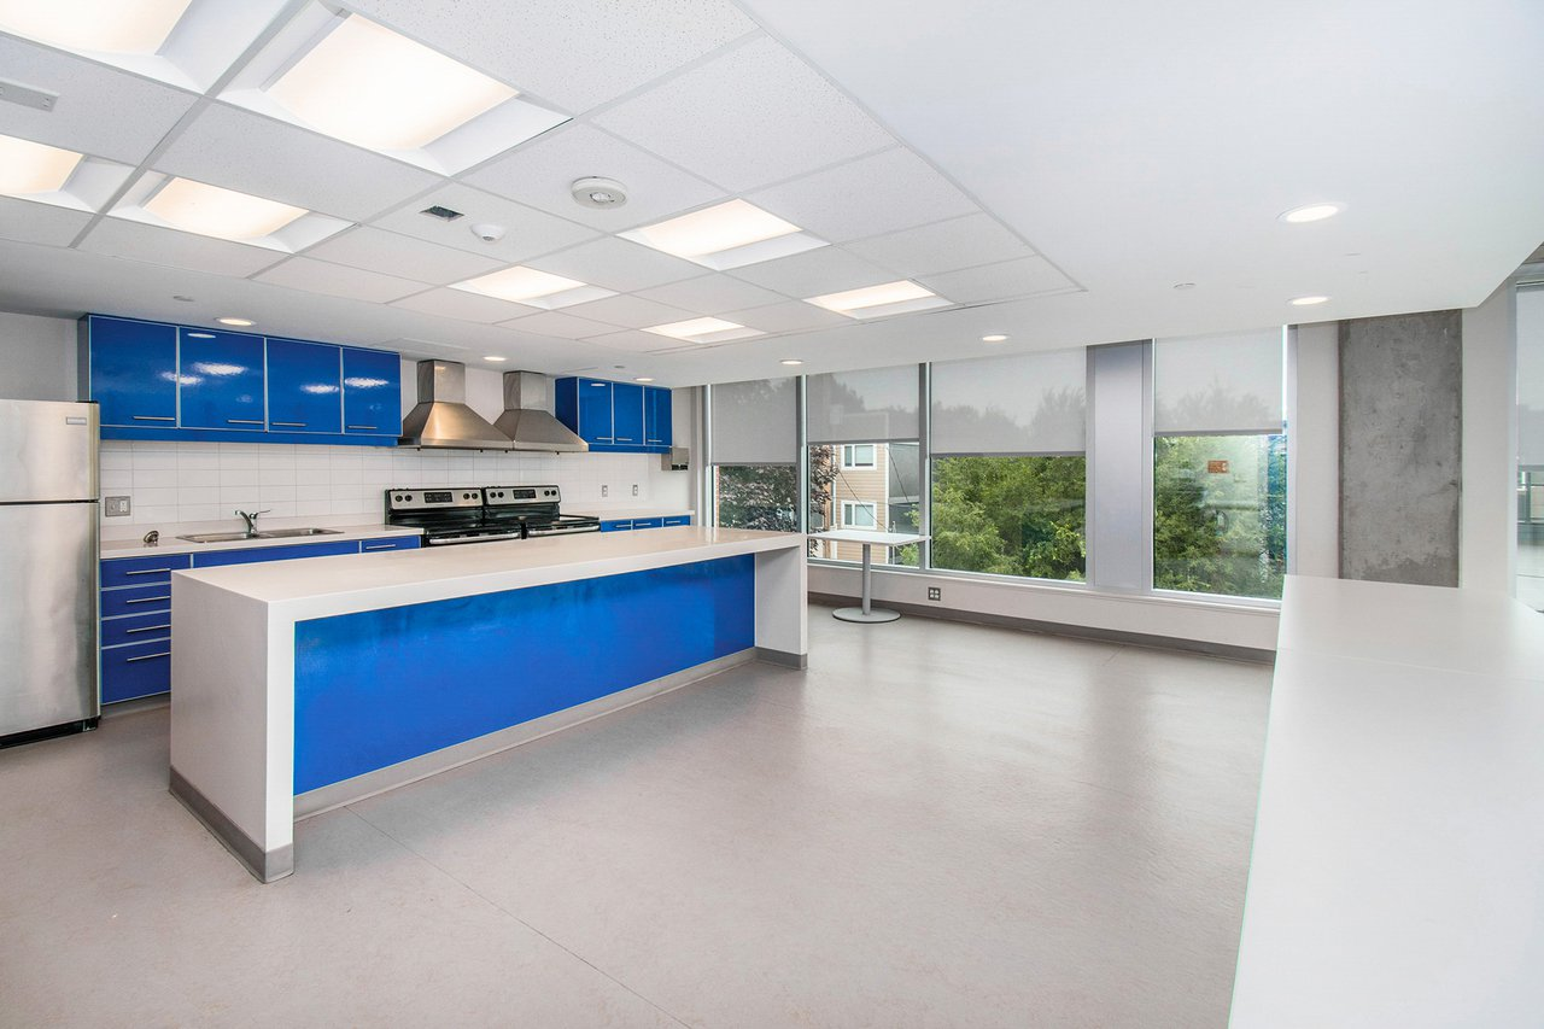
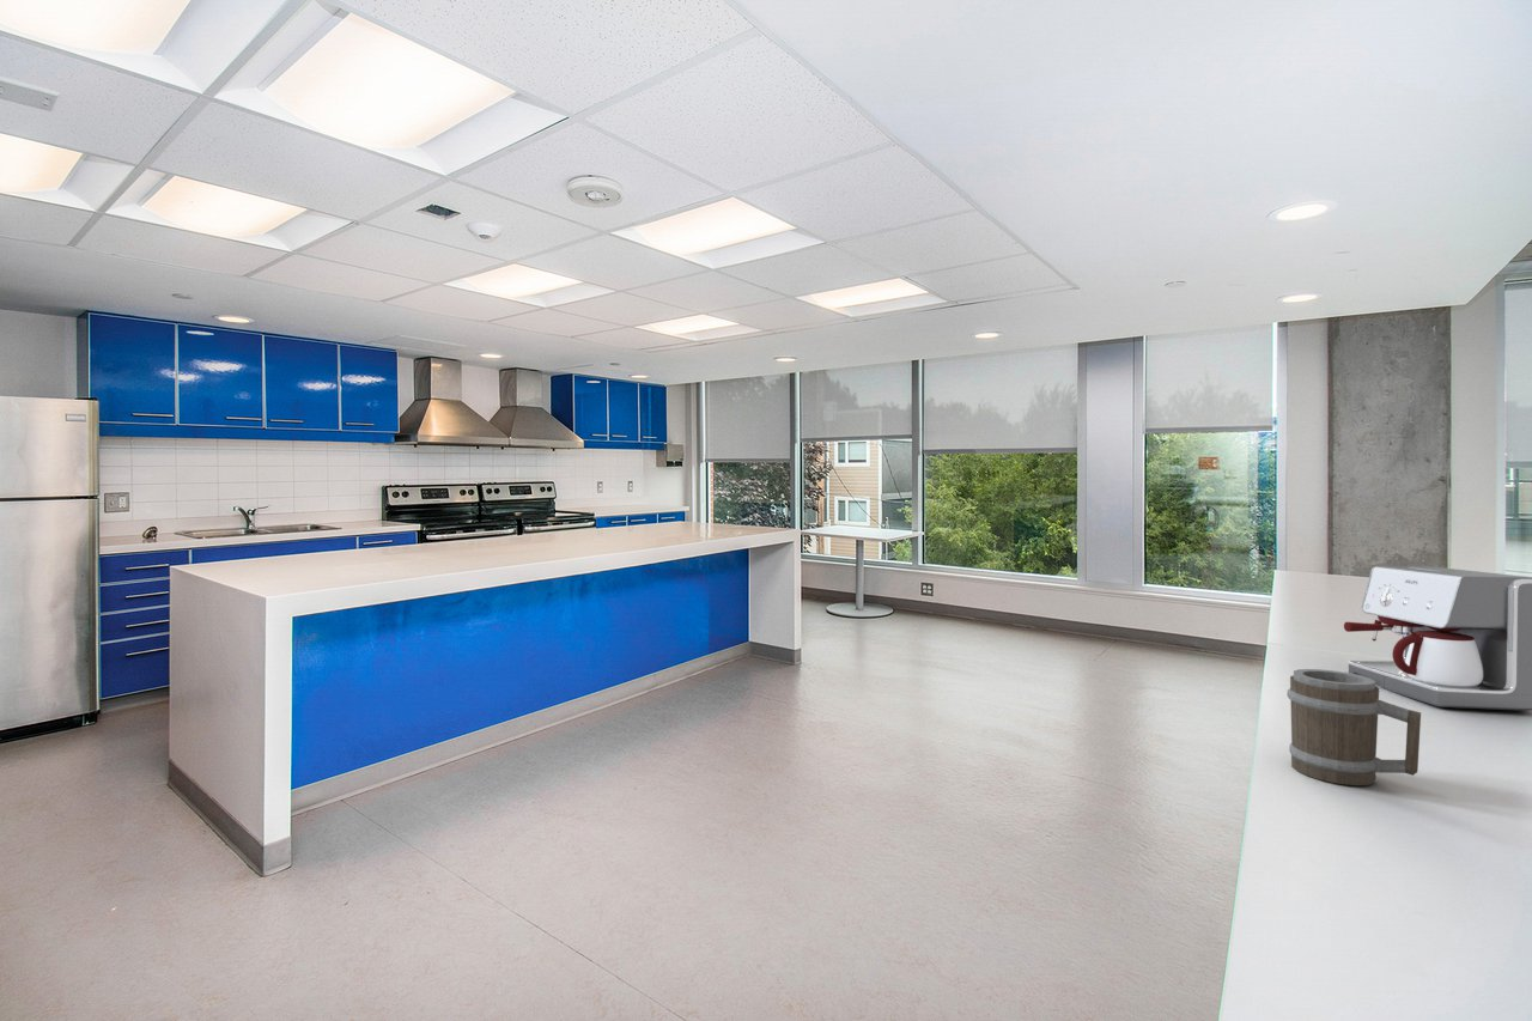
+ barrel (1349, 727)
+ coffee maker (1441, 631)
